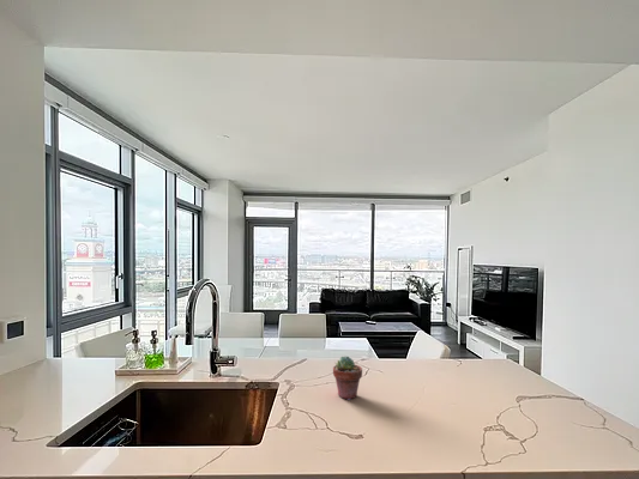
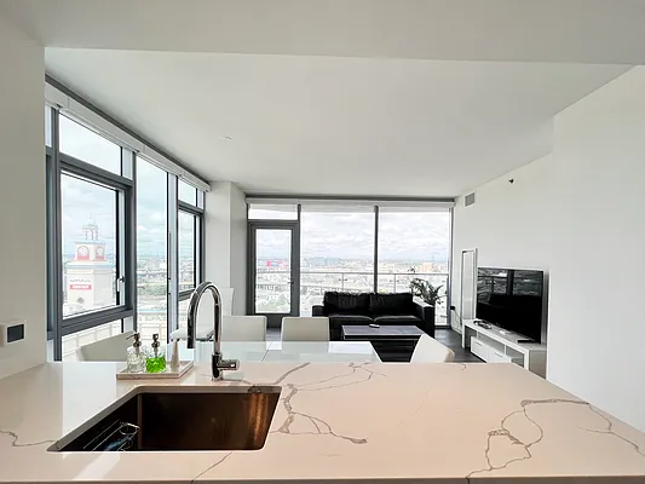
- potted succulent (346, 375)
